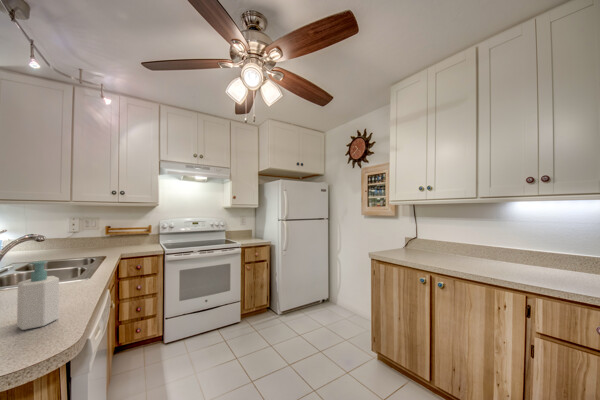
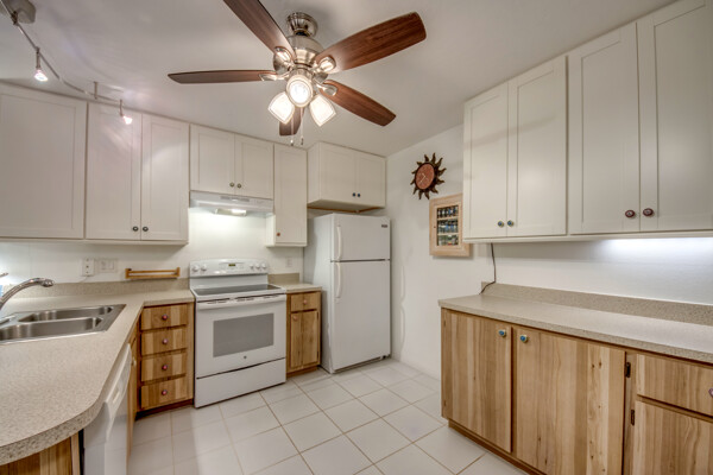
- soap bottle (38, 292)
